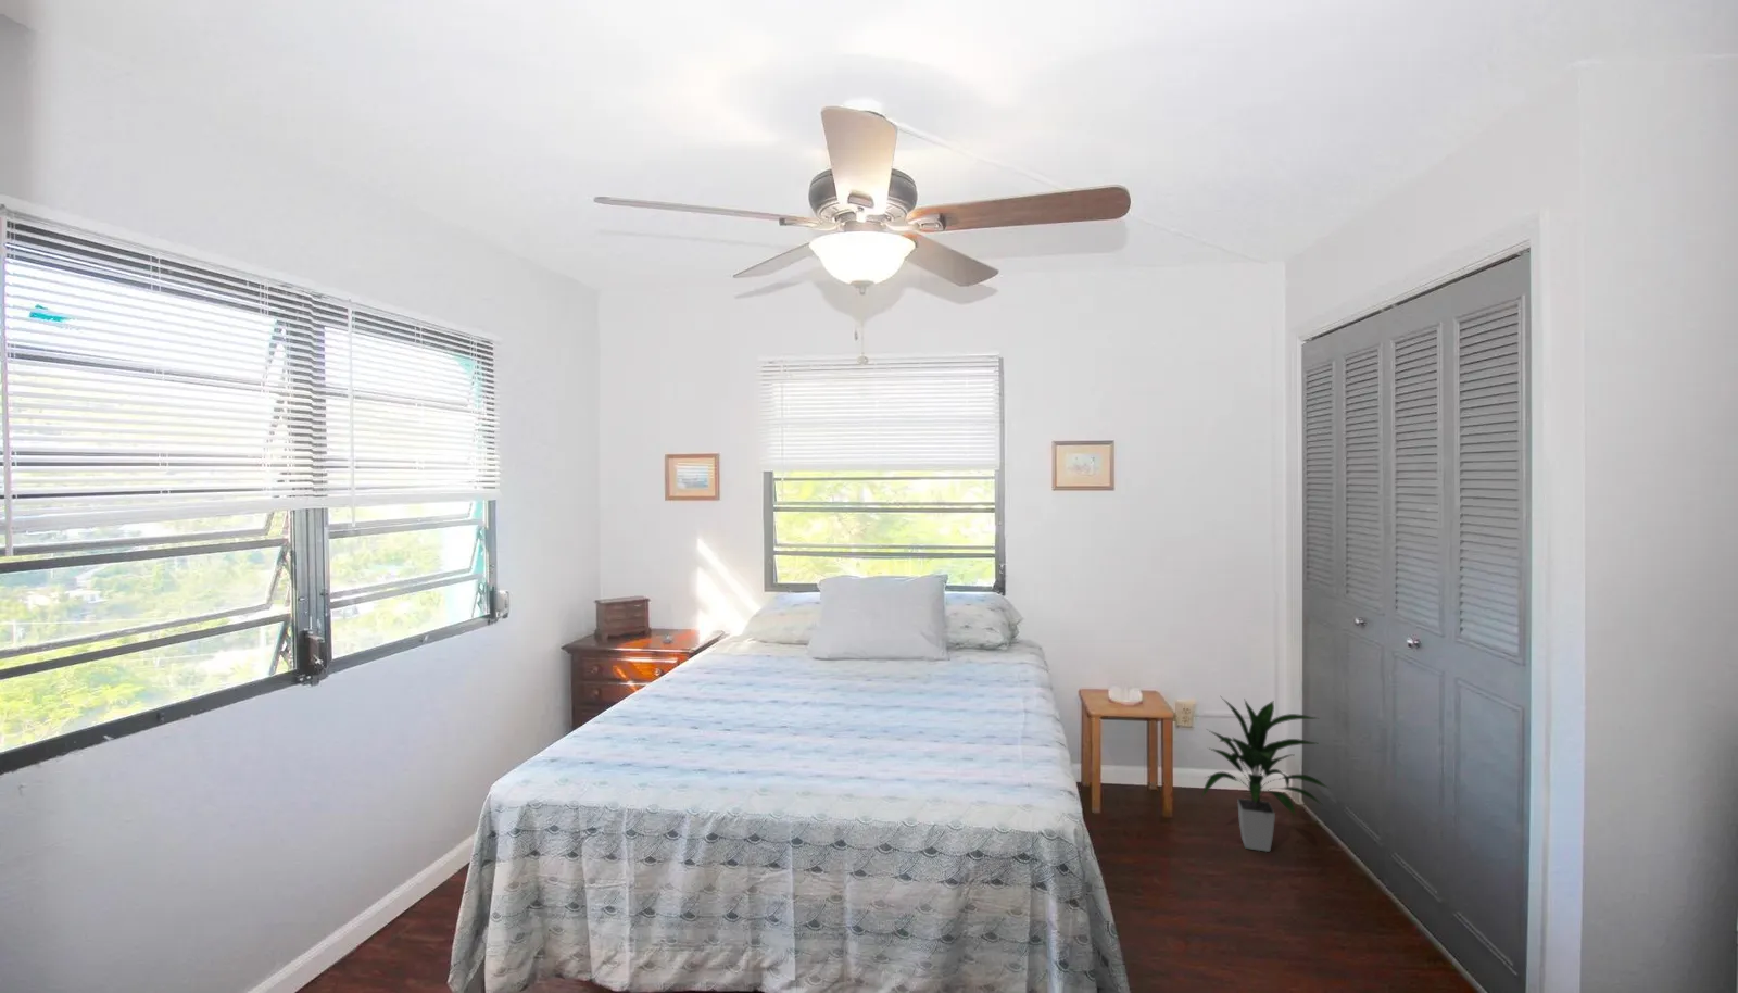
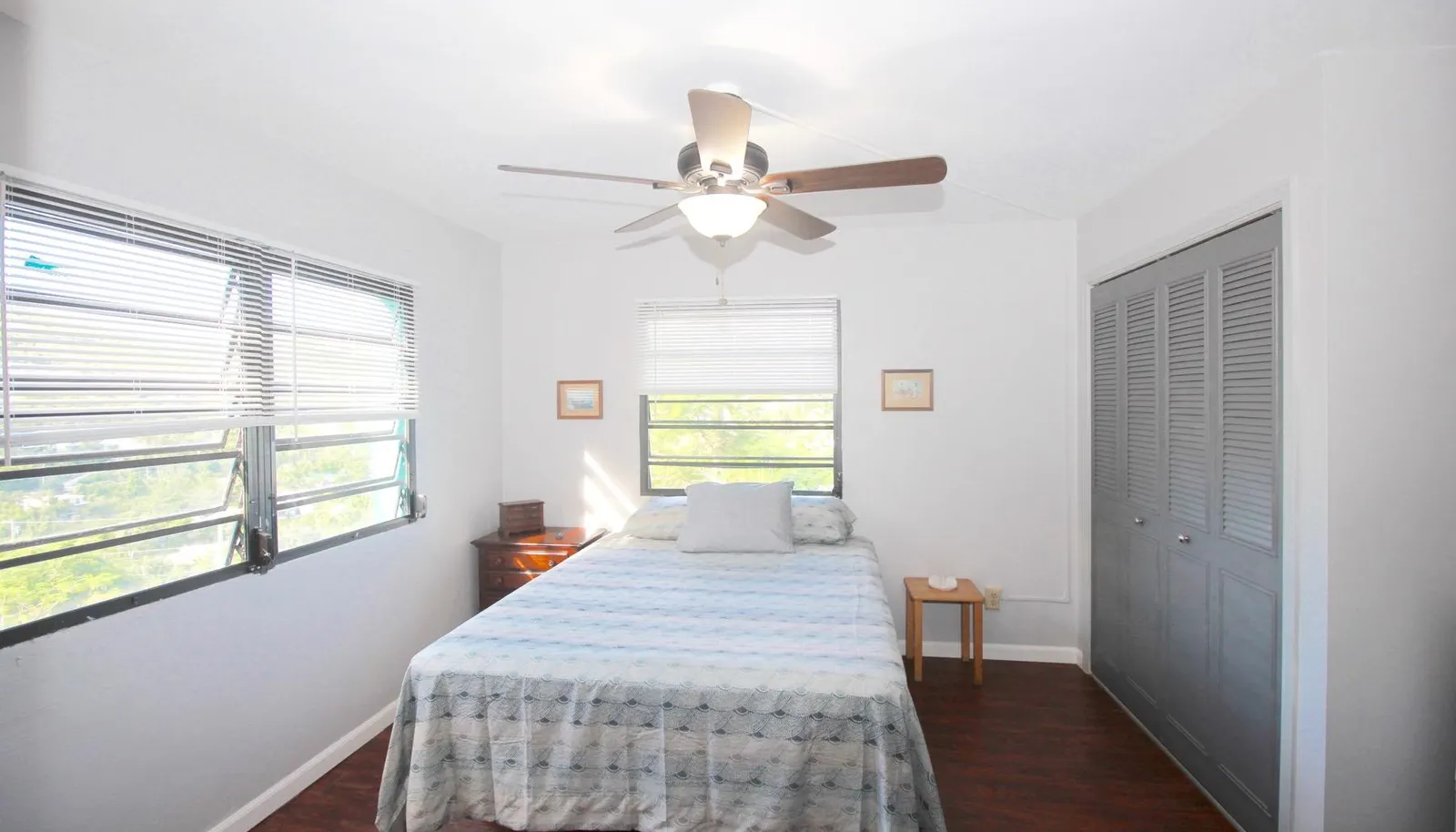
- indoor plant (1258, 769)
